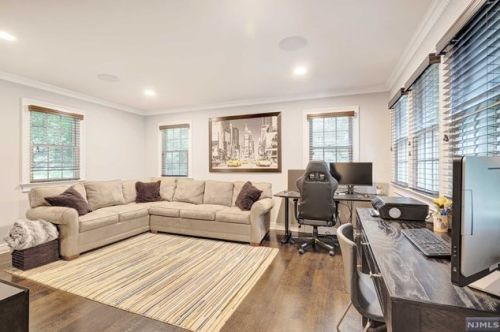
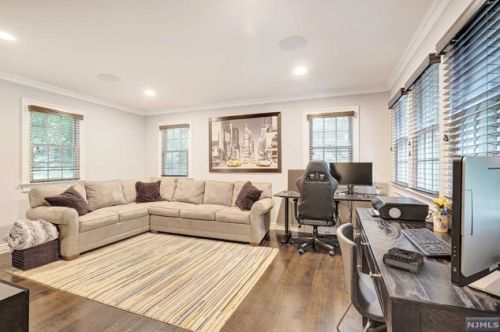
+ book (403, 257)
